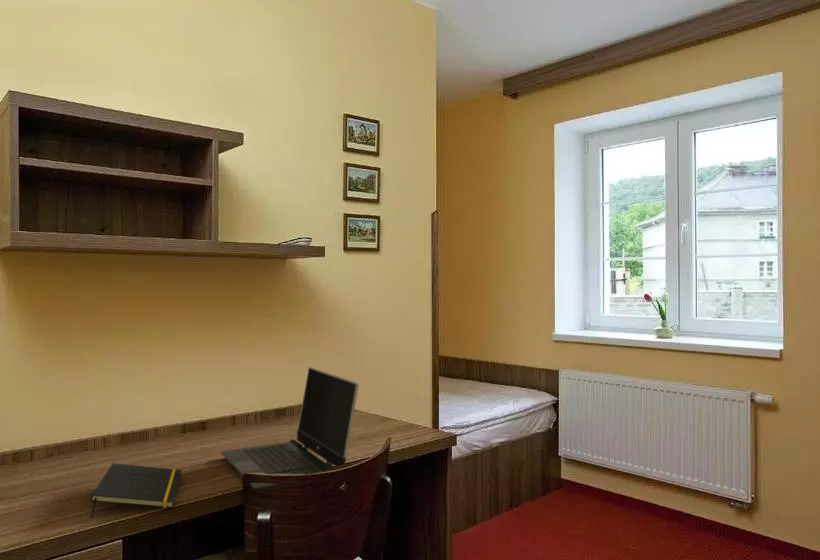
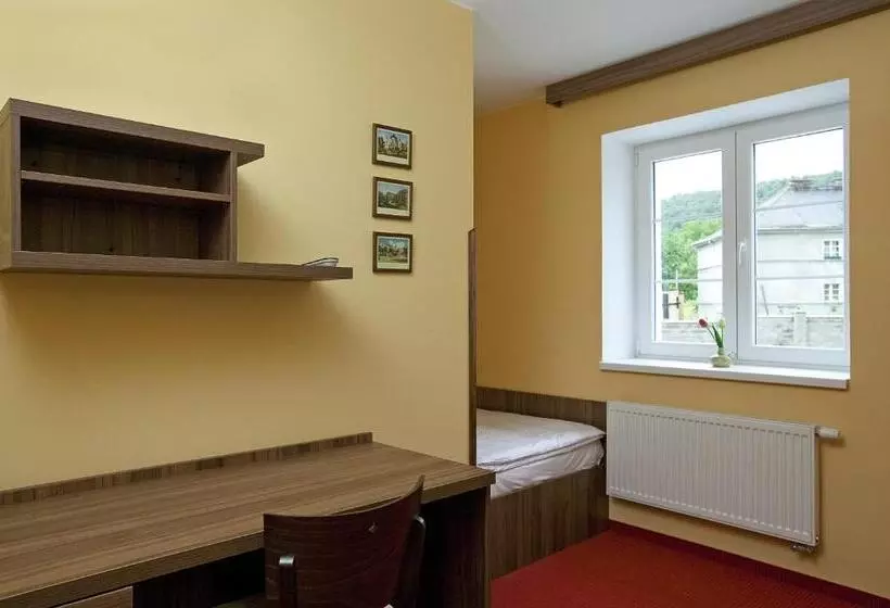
- notepad (140, 484)
- laptop computer (298, 424)
